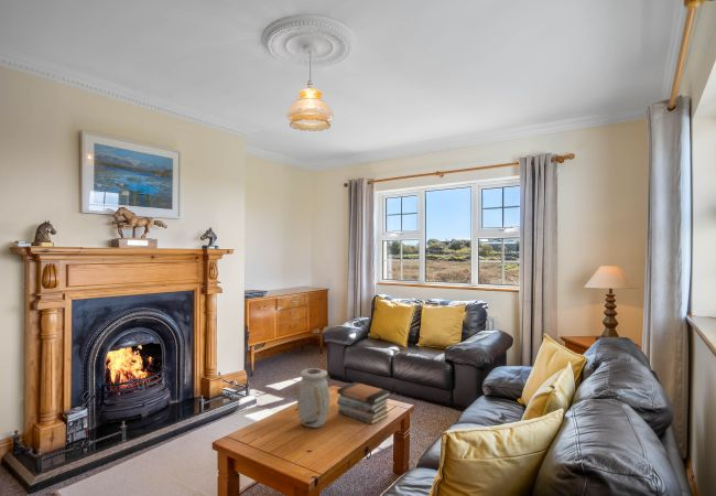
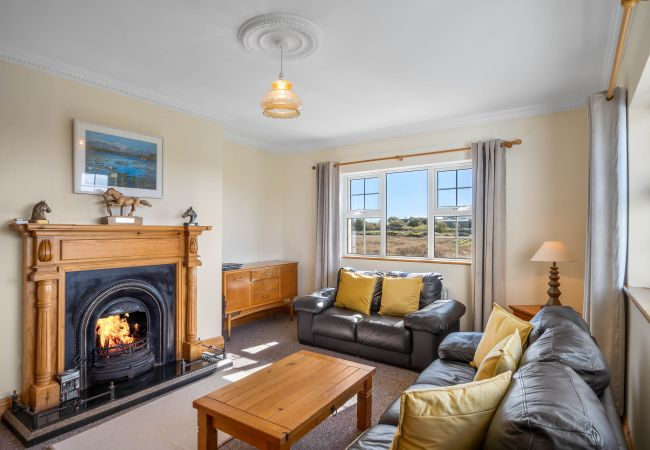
- vase (313, 397)
- book stack (362, 401)
